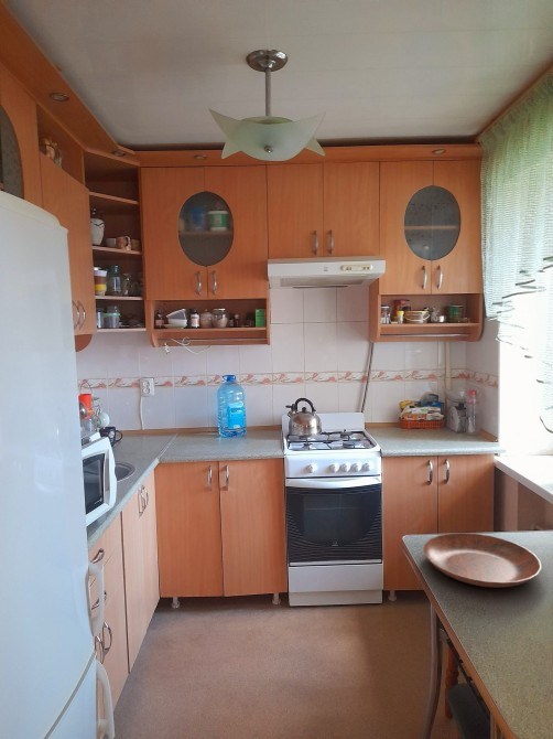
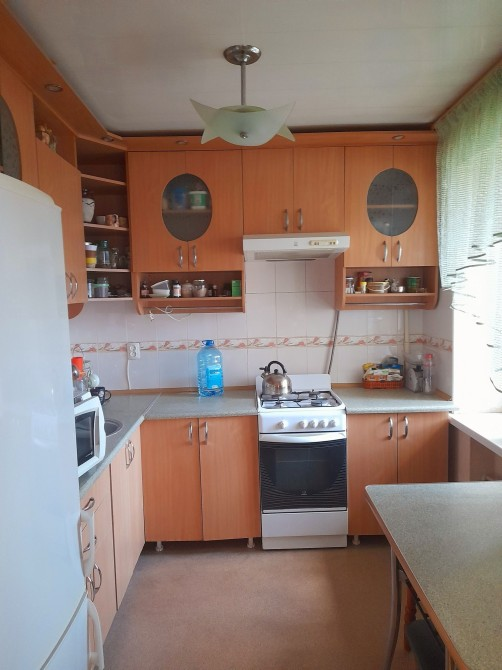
- bowl (479, 561)
